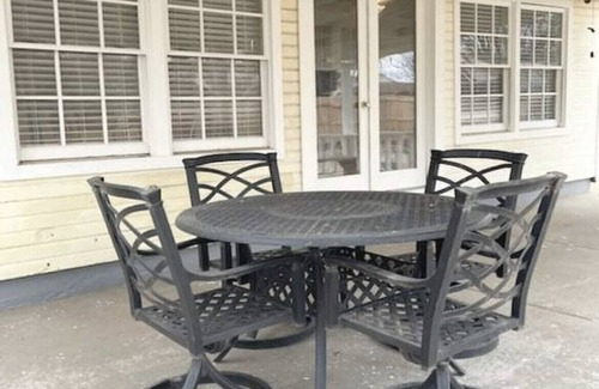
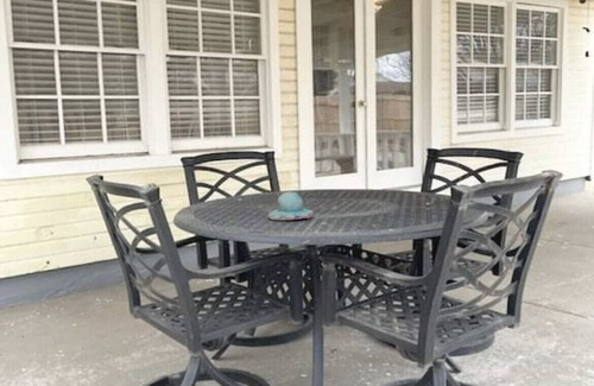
+ candle (290, 204)
